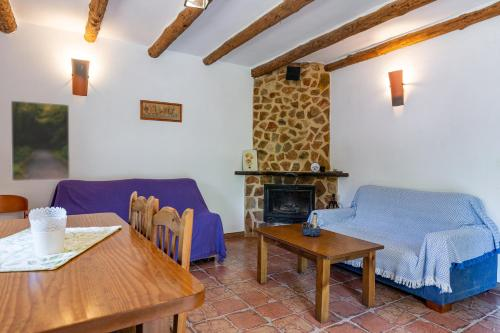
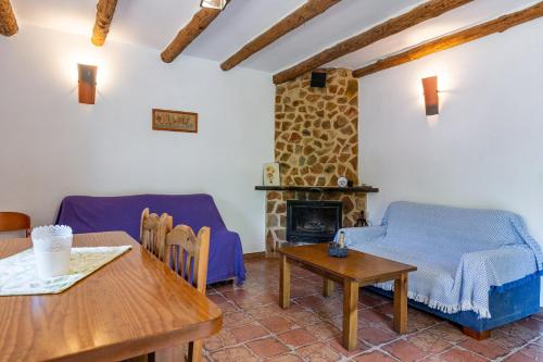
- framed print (41, 141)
